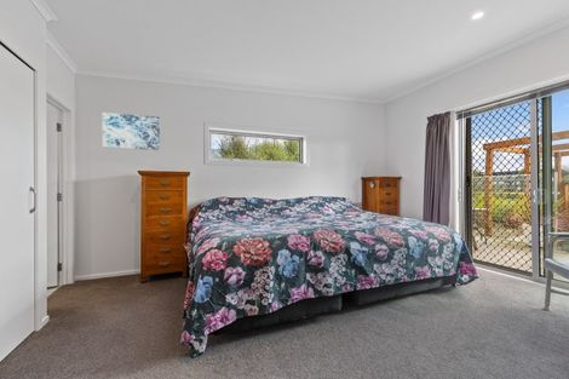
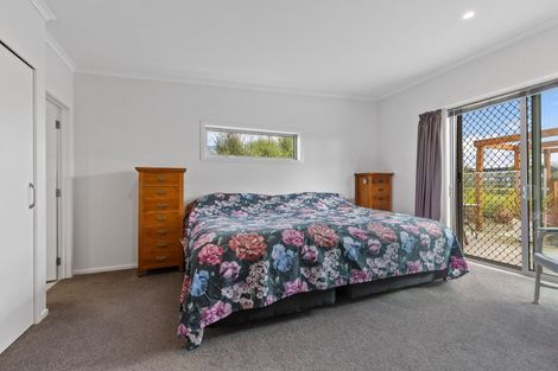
- wall art (132, 131)
